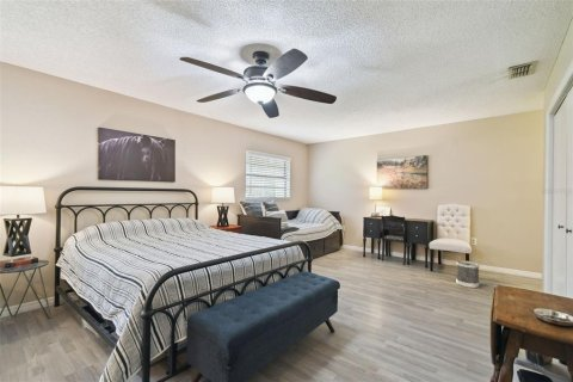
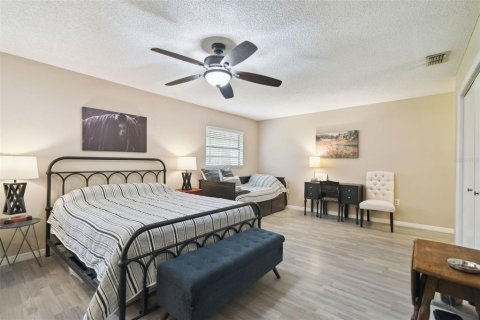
- wastebasket (467, 273)
